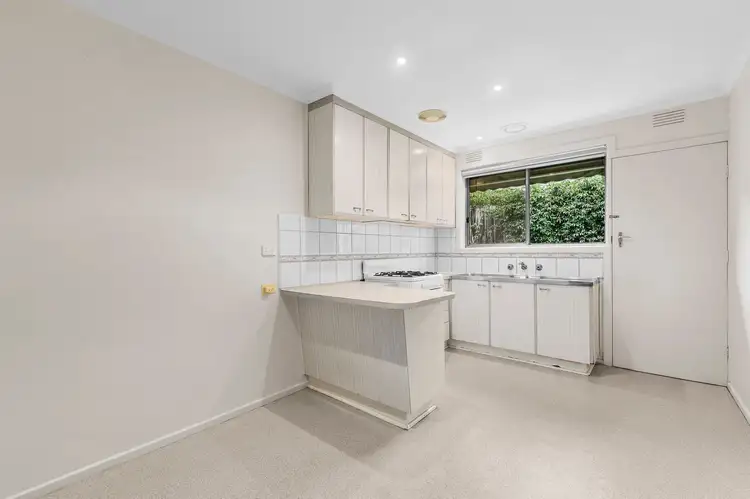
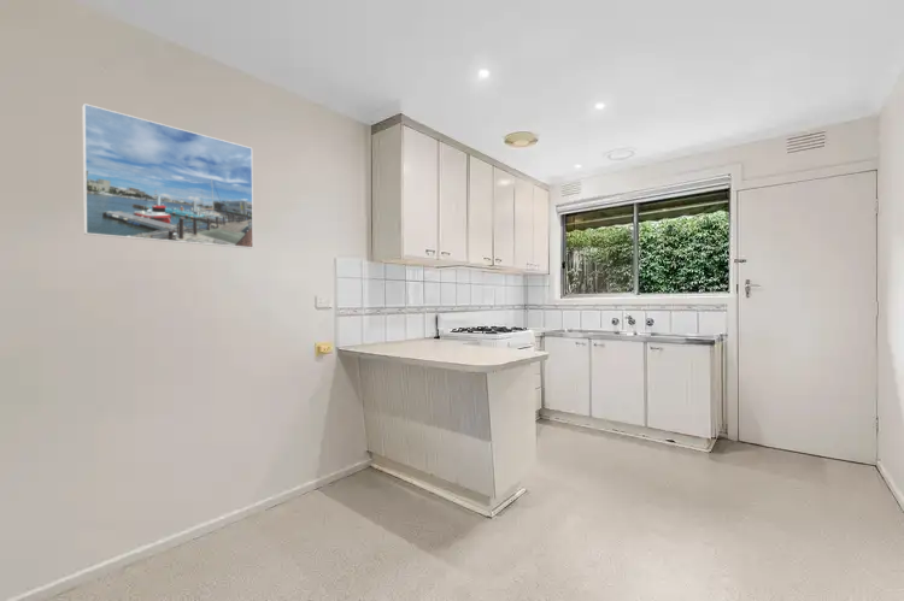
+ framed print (178, 185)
